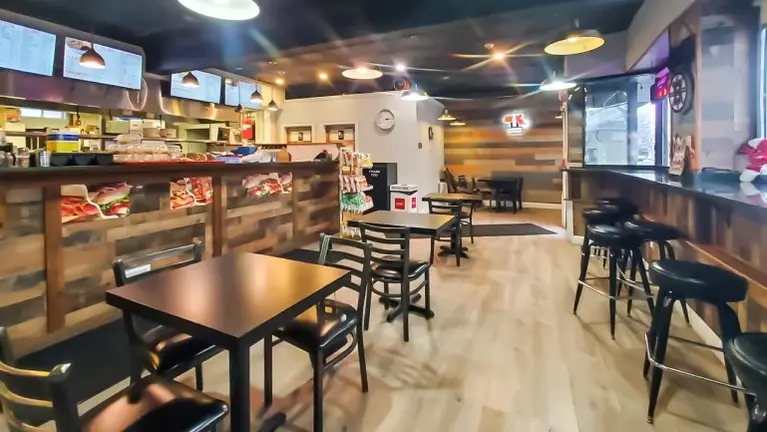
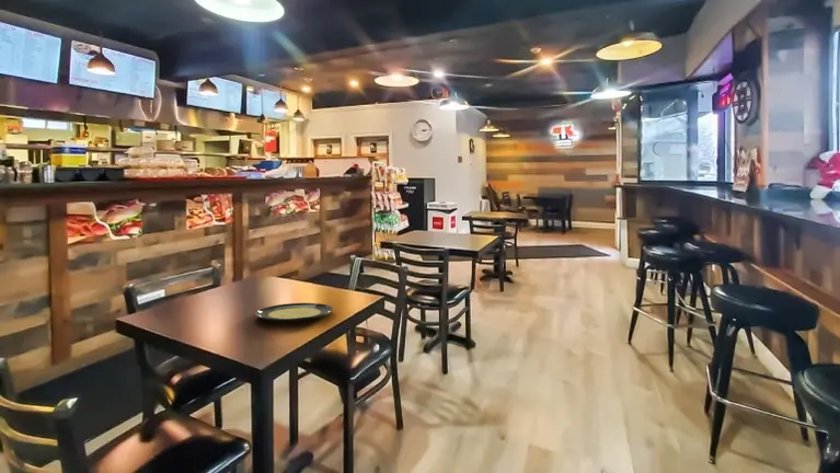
+ plate (295, 313)
